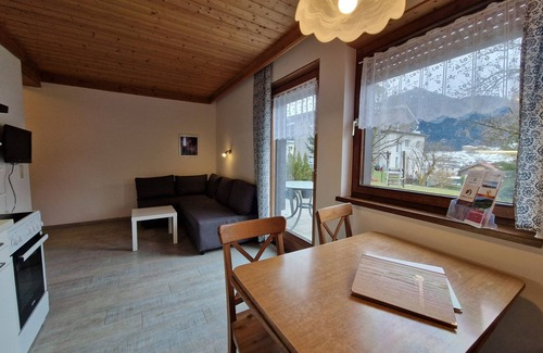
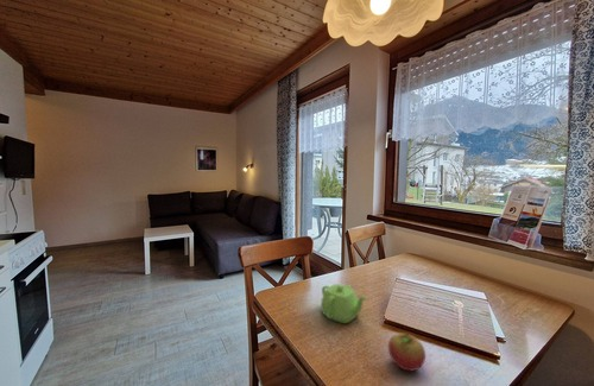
+ teapot (342, 300)
+ fruit (406, 348)
